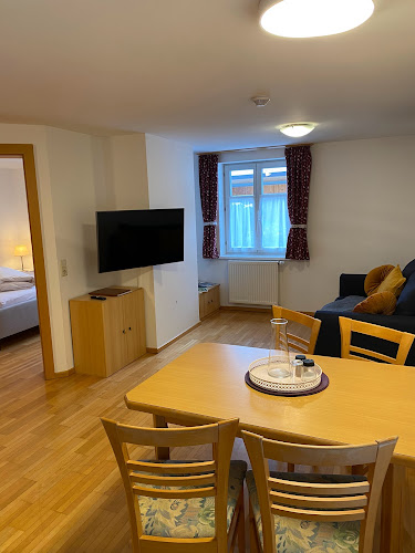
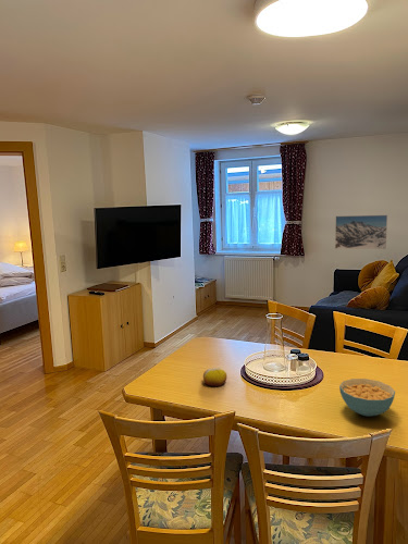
+ fruit (214, 375)
+ cereal bowl (366, 400)
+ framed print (360, 232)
